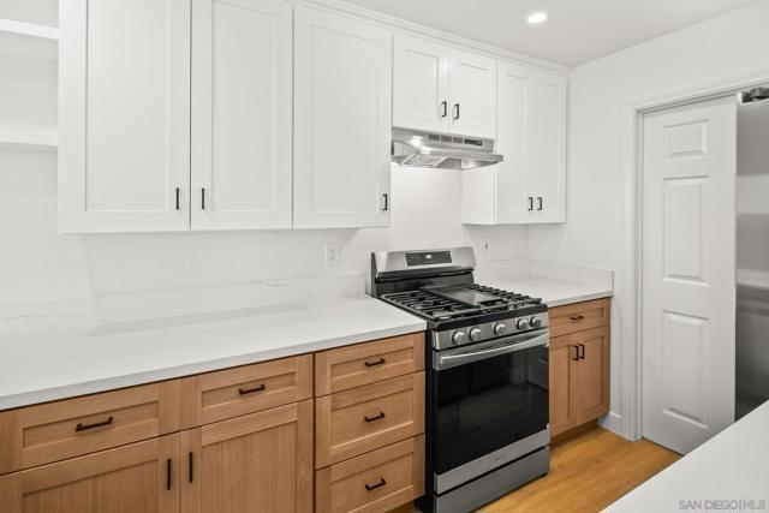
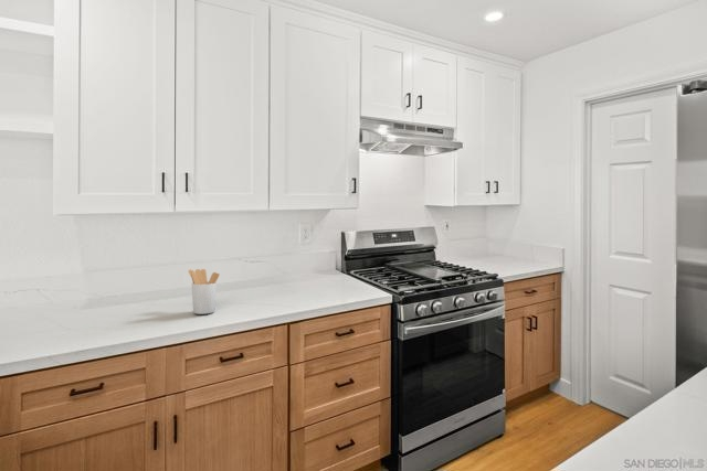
+ utensil holder (201, 289)
